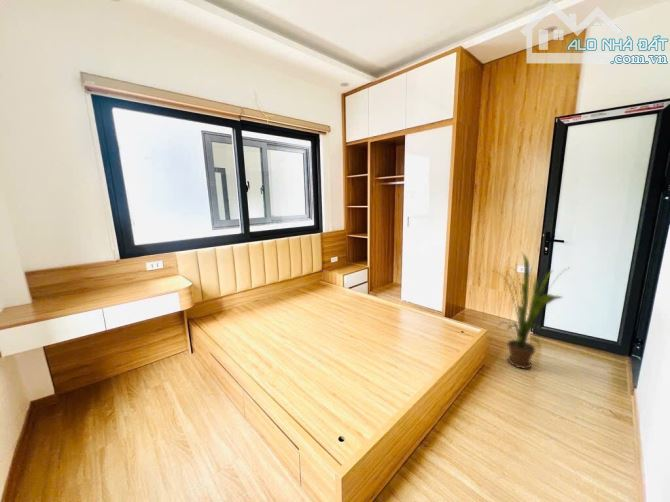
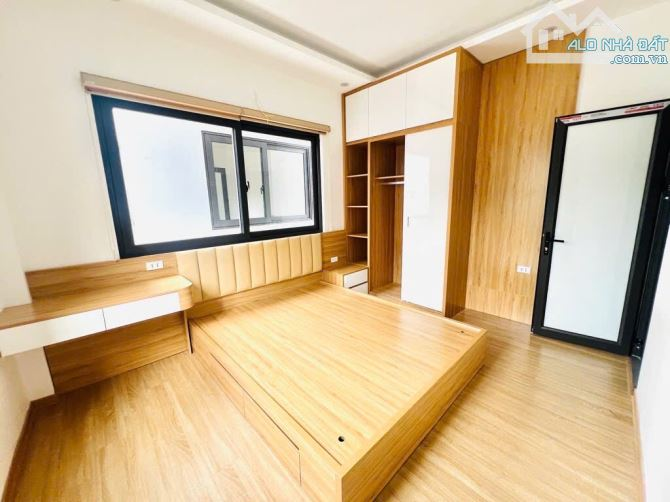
- house plant (520, 310)
